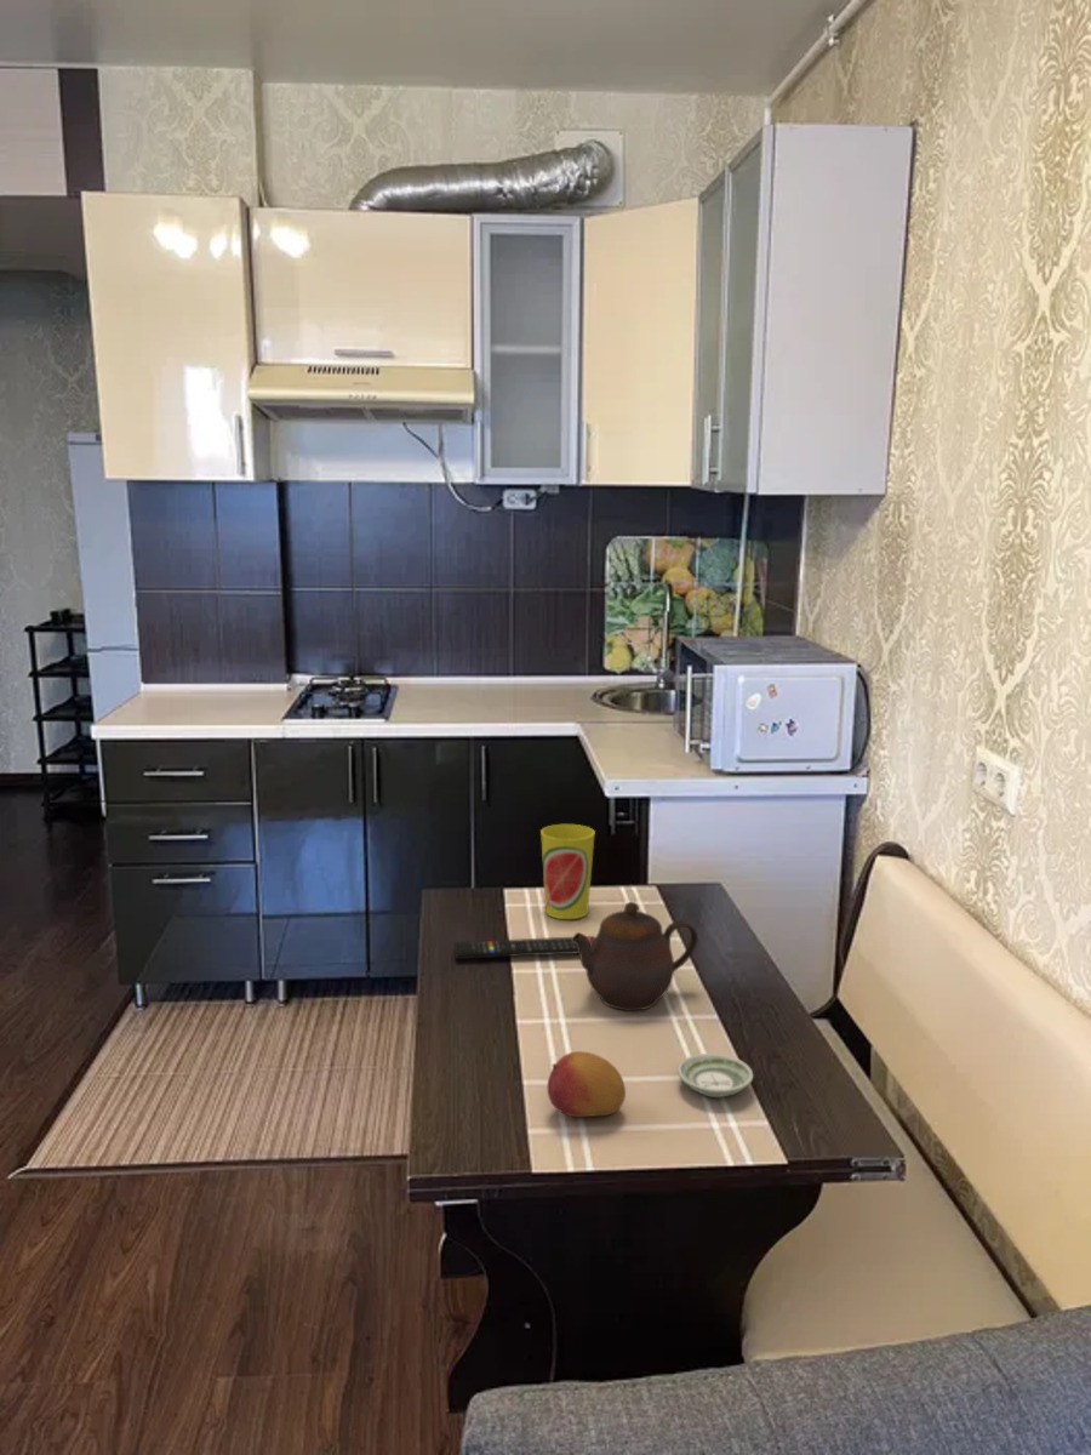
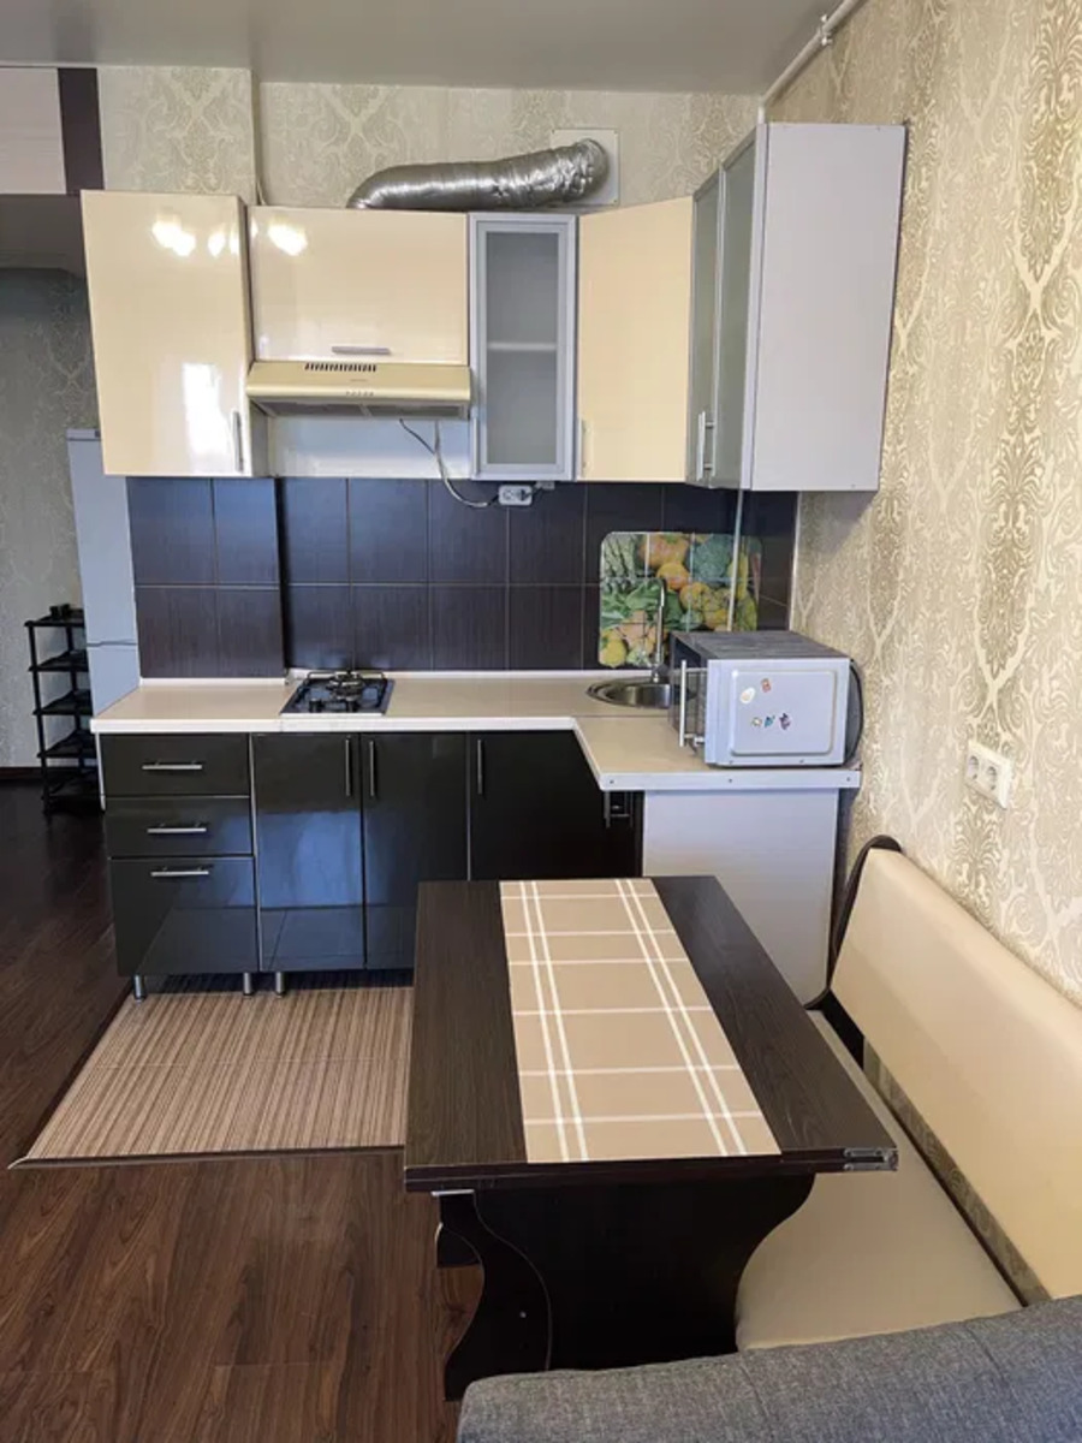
- teapot (635, 949)
- saucer (714, 1078)
- fruit (586, 1084)
- remote control (527, 948)
- cup (566, 872)
